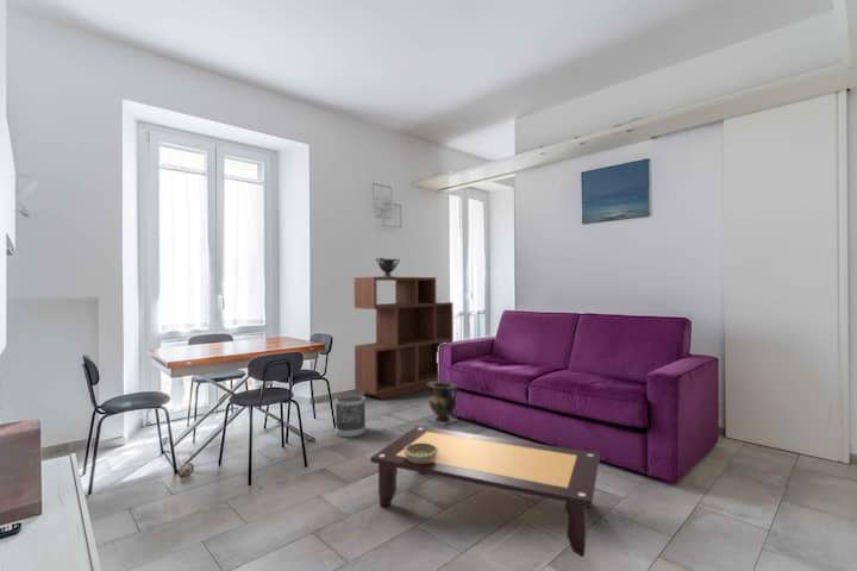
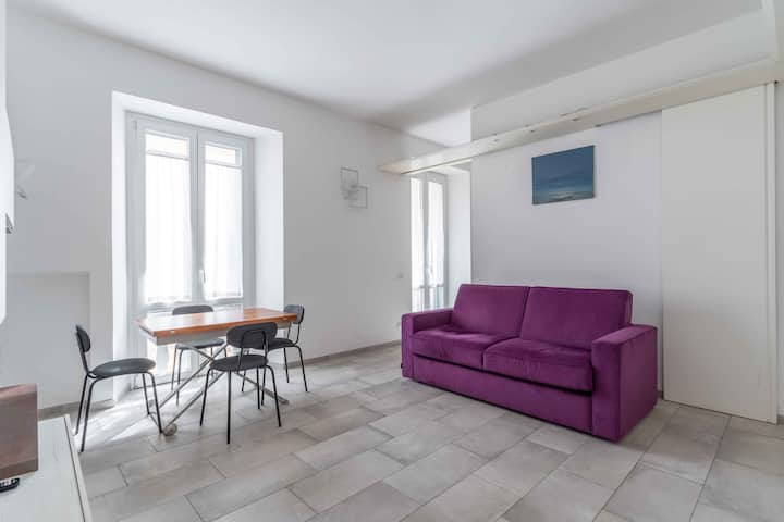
- bookcase (406, 333)
- coffee table (486, 479)
- wastebasket (350, 415)
- decorative bowl (420, 451)
- vase (442, 402)
- decorative urn (388, 266)
